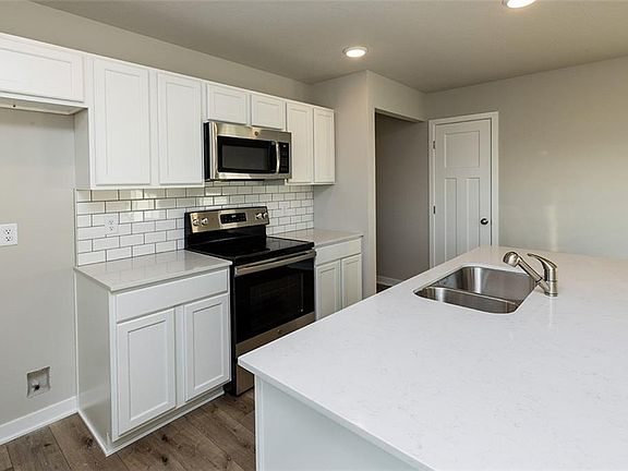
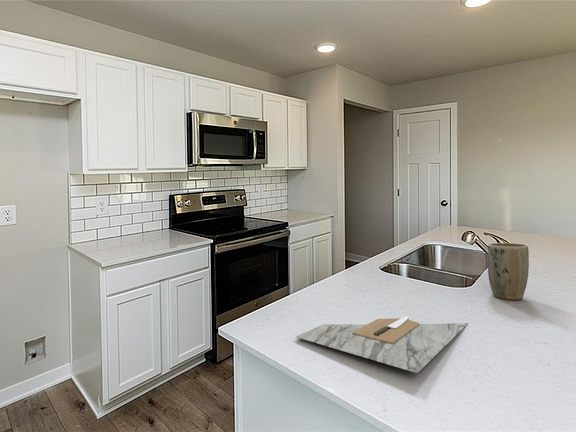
+ cutting board (390, 325)
+ plant pot (507, 270)
